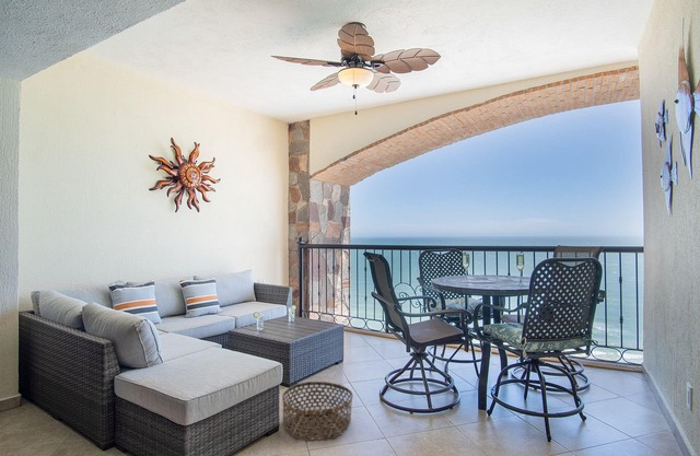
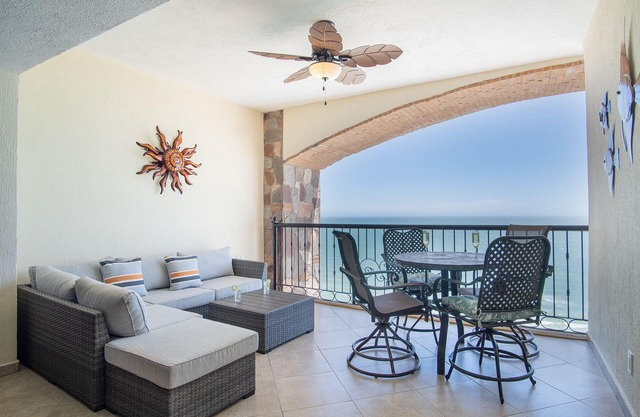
- basket (315, 409)
